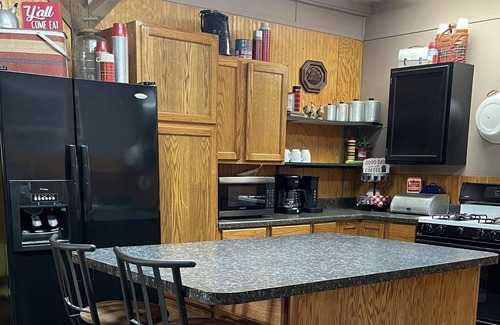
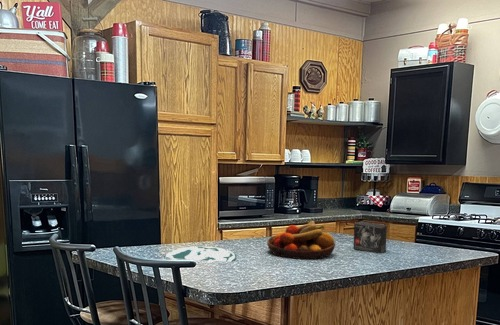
+ plate (200, 253)
+ small box (370, 237)
+ fruit bowl (300, 238)
